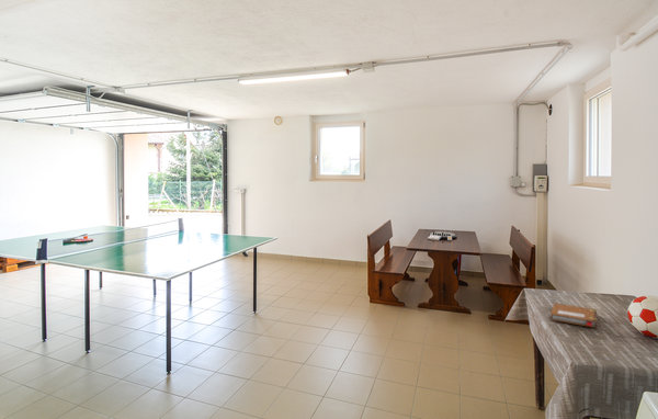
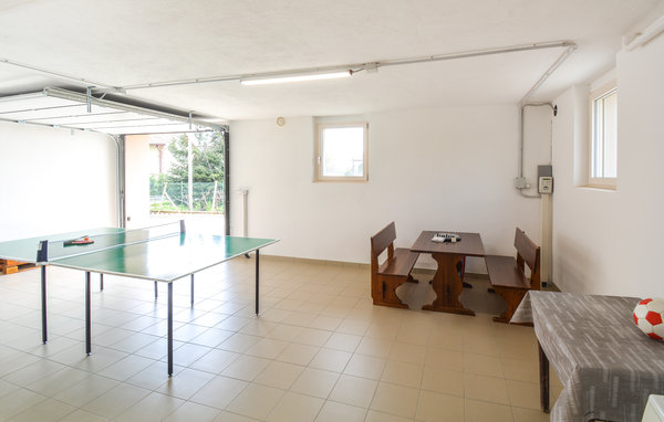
- notebook (574, 315)
